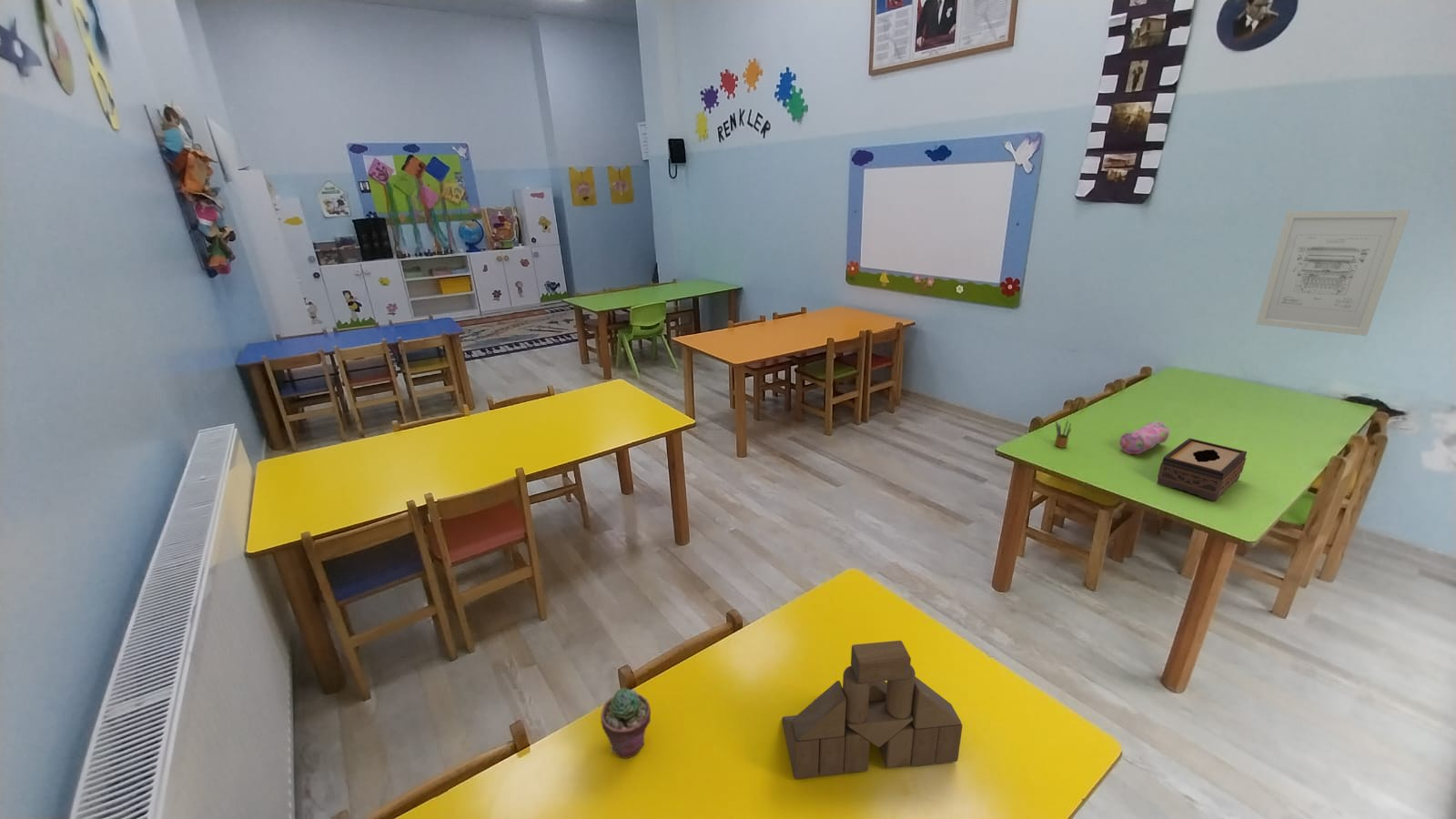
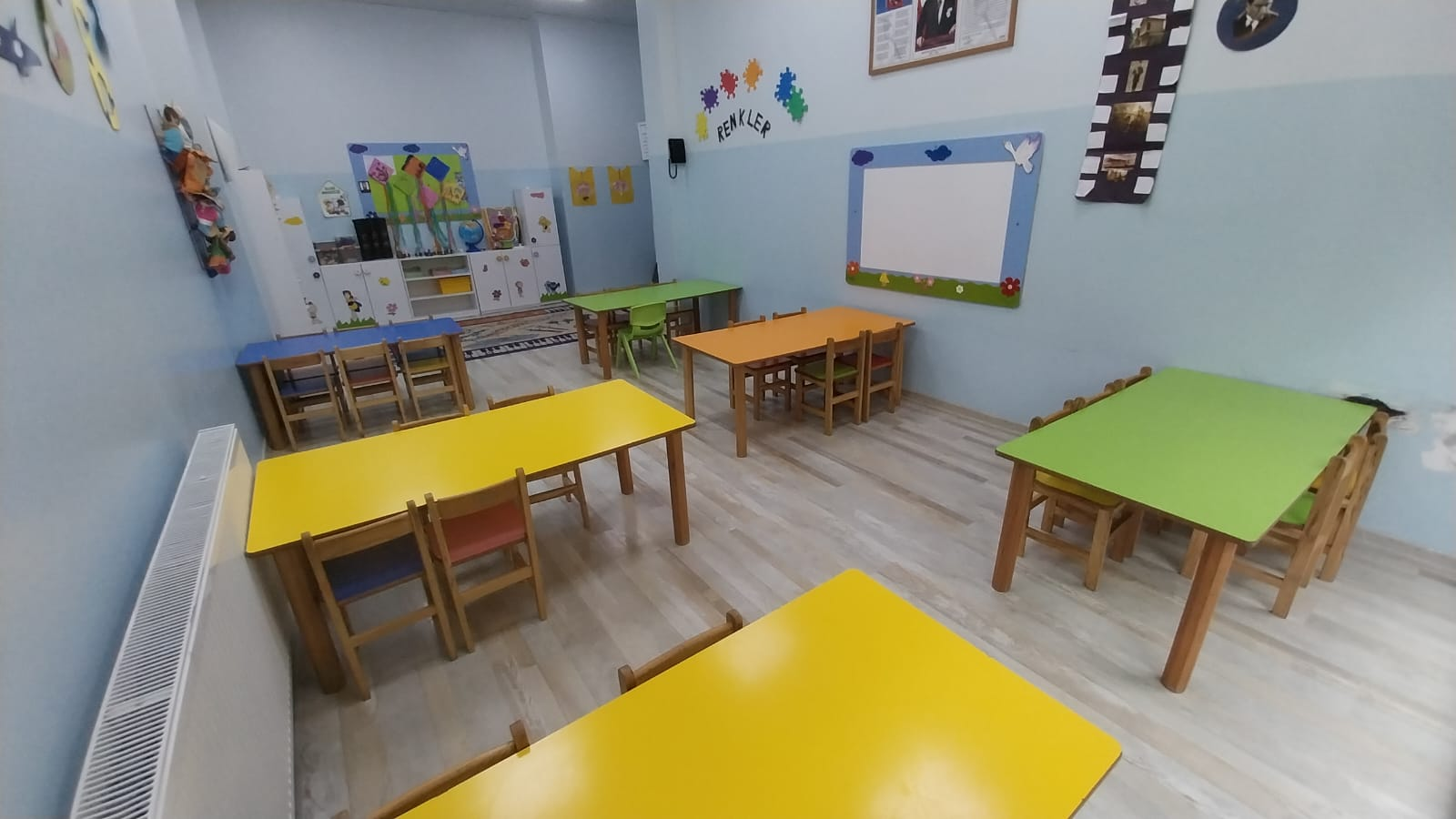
- pencil box (1063, 433)
- pencil case (1145, 437)
- tissue box (1201, 468)
- potted succulent (626, 720)
- wall art (1326, 272)
- building block set (864, 678)
